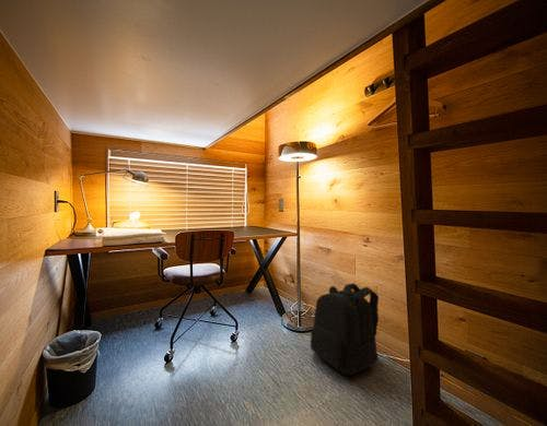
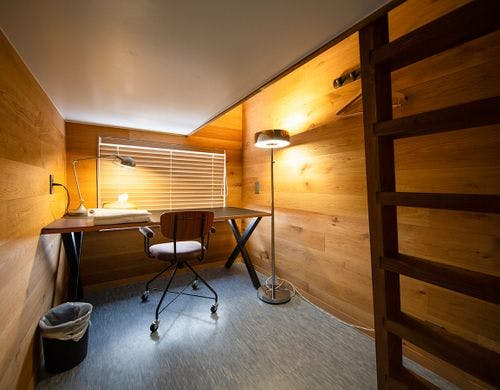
- backpack (346, 322)
